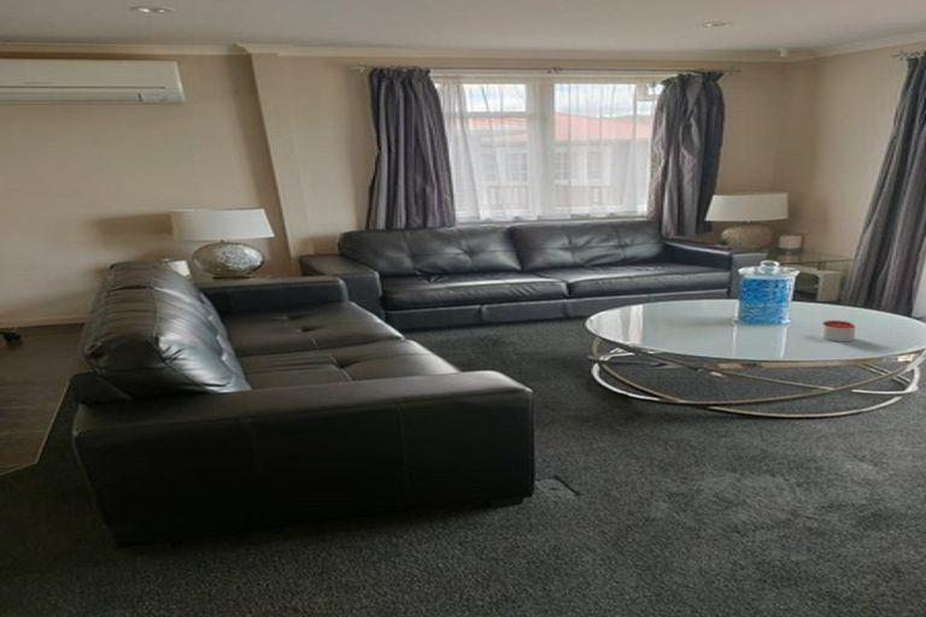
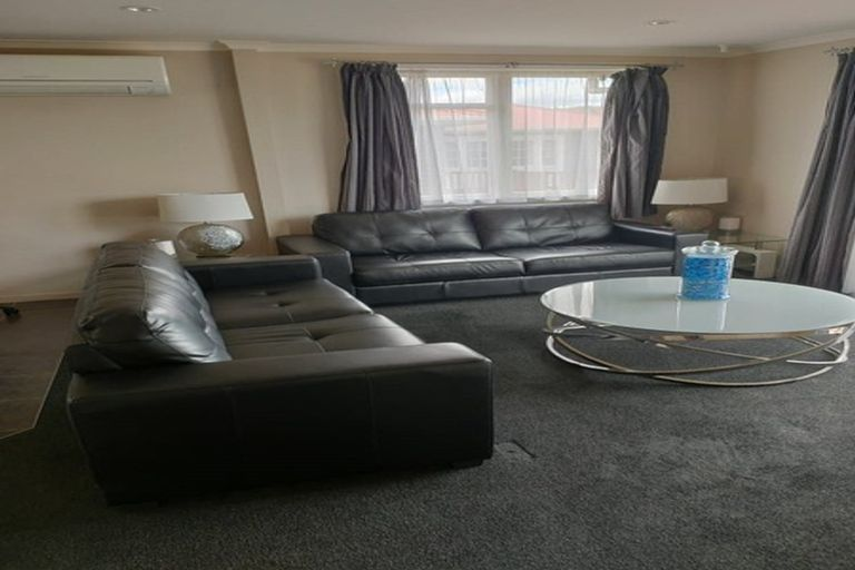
- candle (838, 330)
